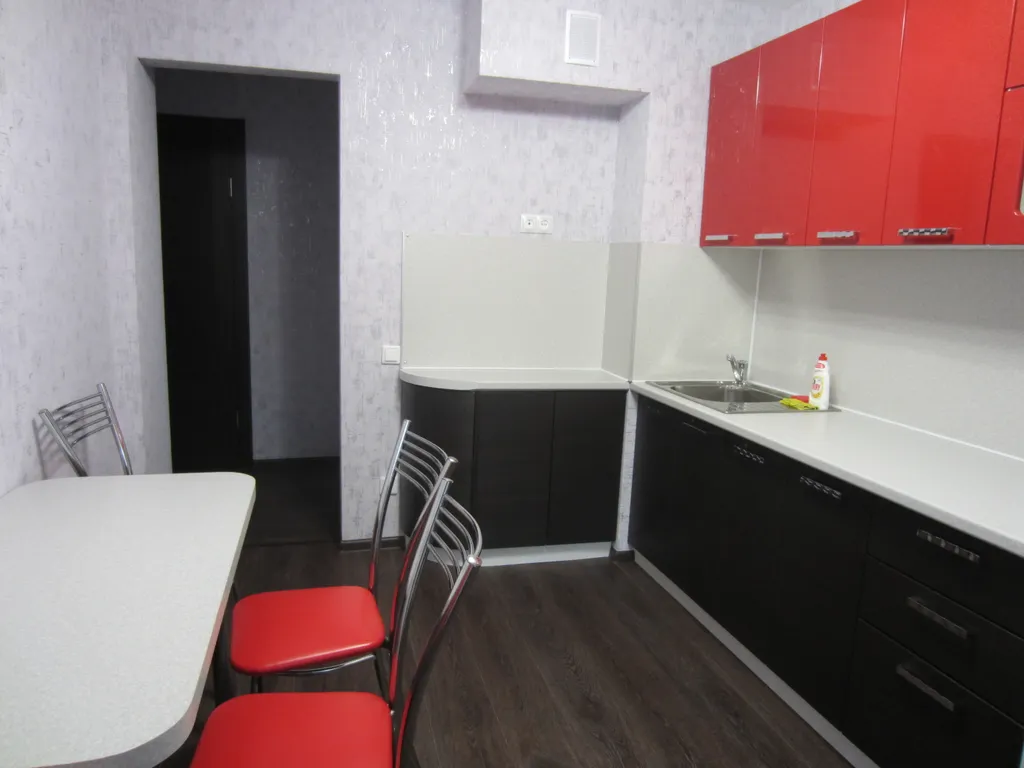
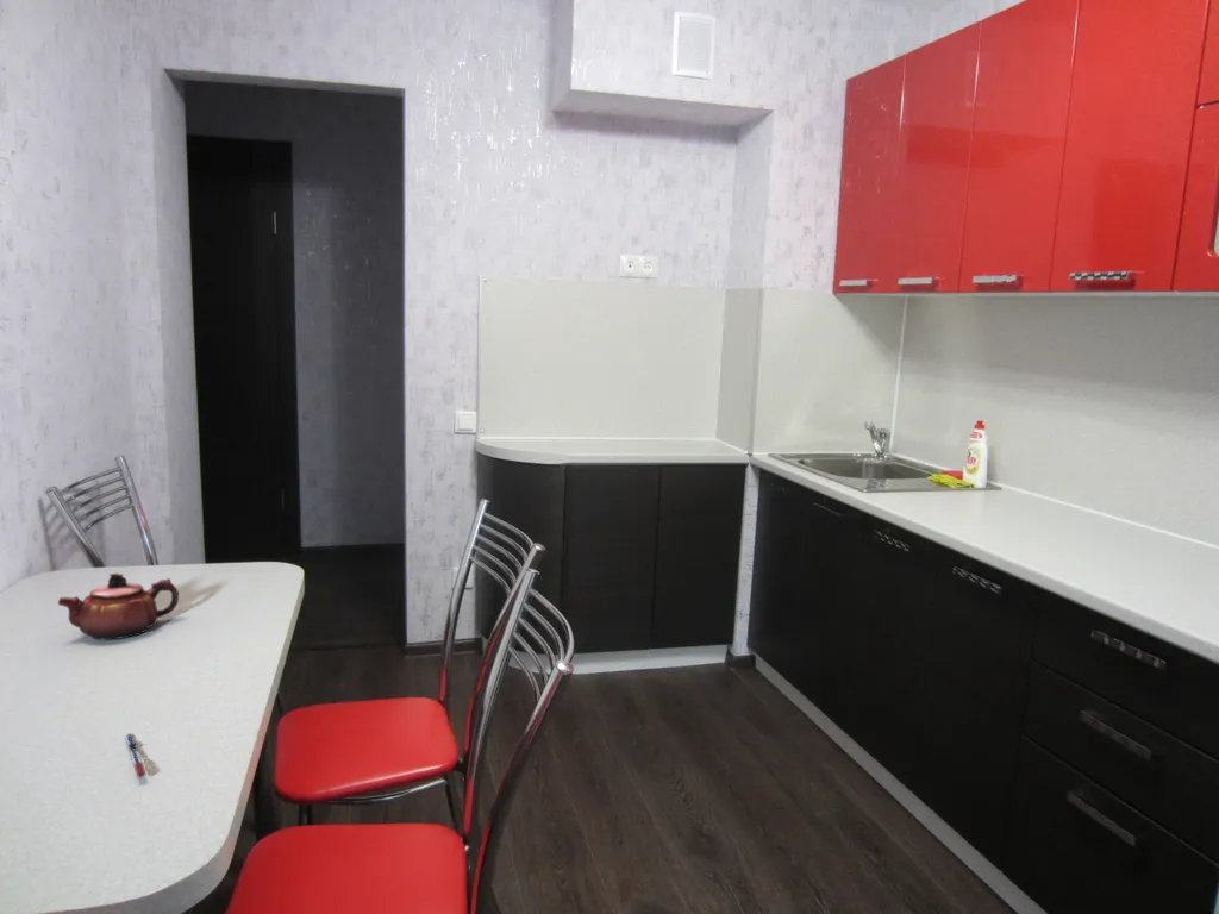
+ teapot (120, 601)
+ pen (135, 752)
